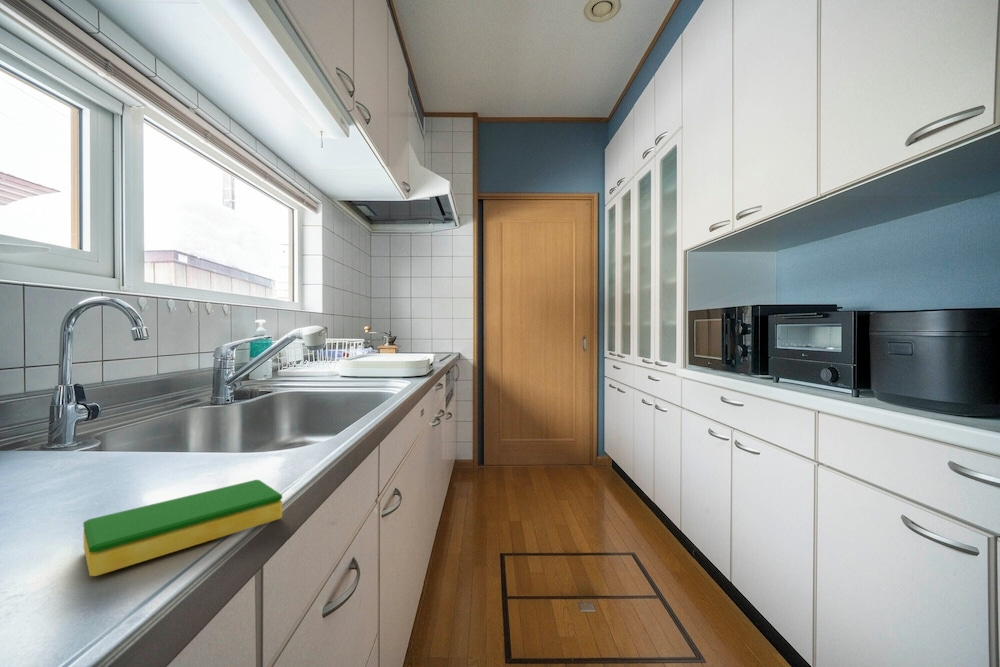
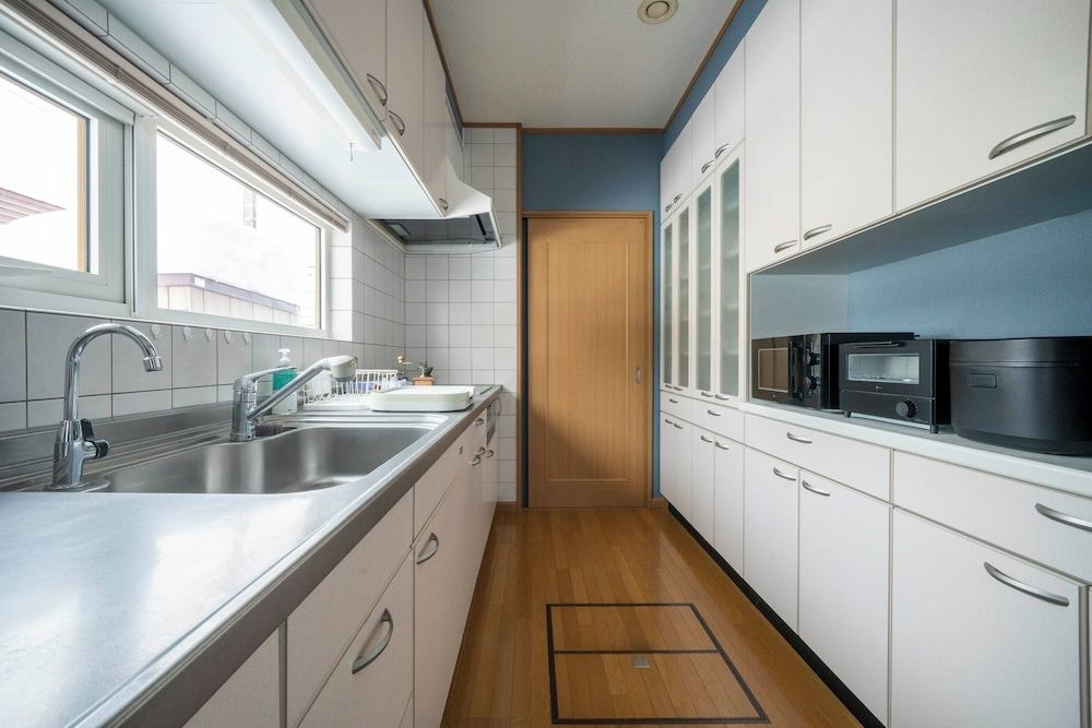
- dish sponge (190, 519)
